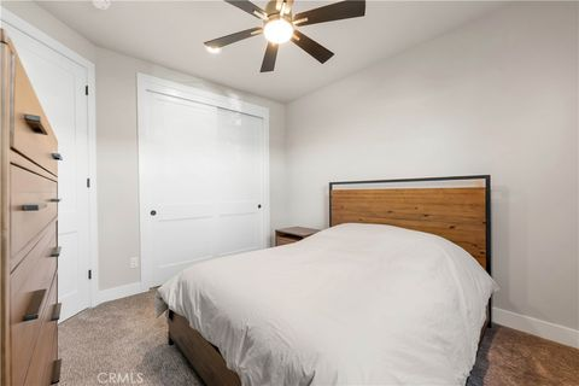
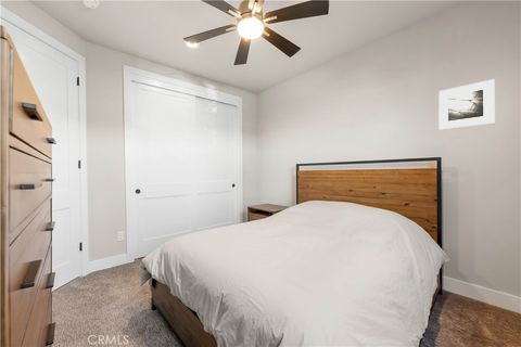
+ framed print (465, 105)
